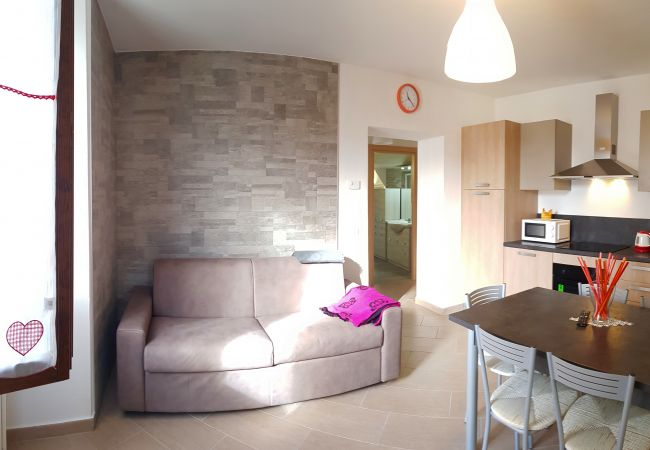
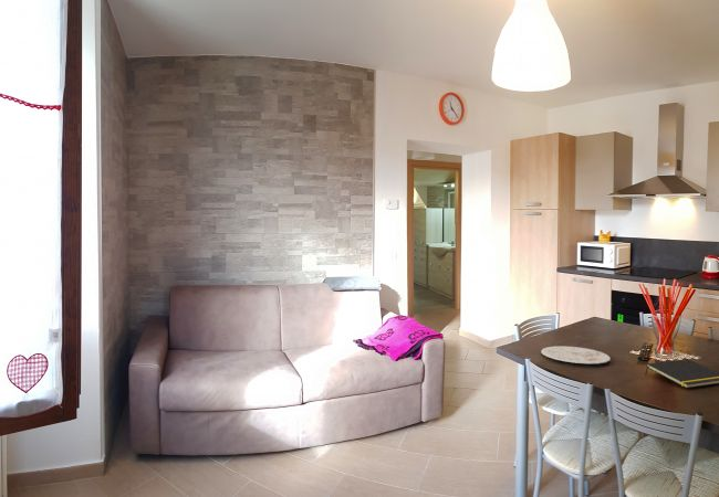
+ notepad (687, 372)
+ plate (574, 355)
